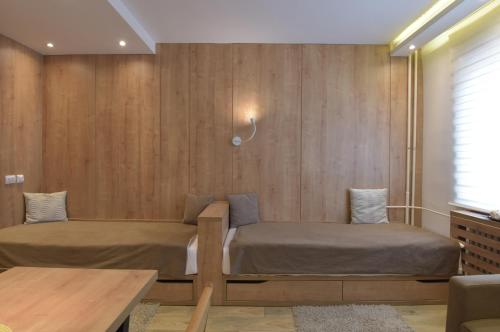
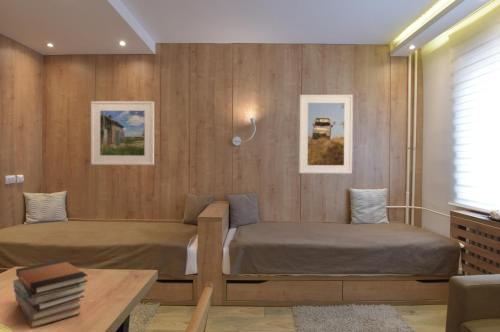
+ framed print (122, 133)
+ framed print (325, 134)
+ book stack (49, 289)
